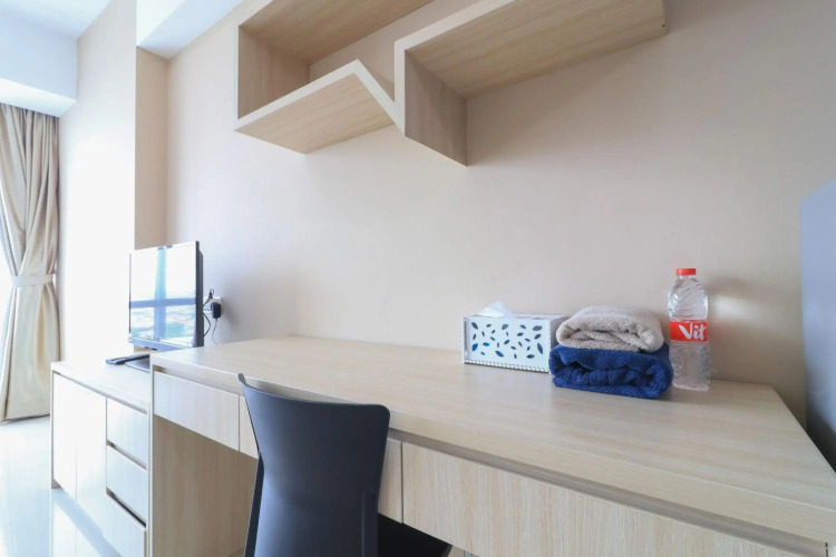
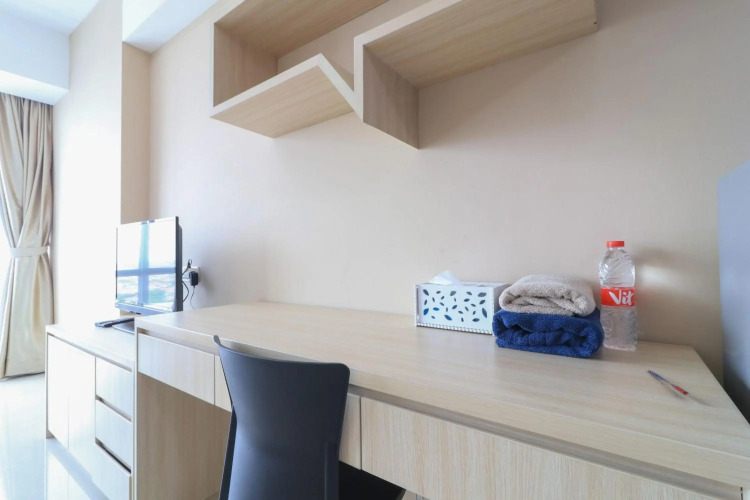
+ pen (665, 380)
